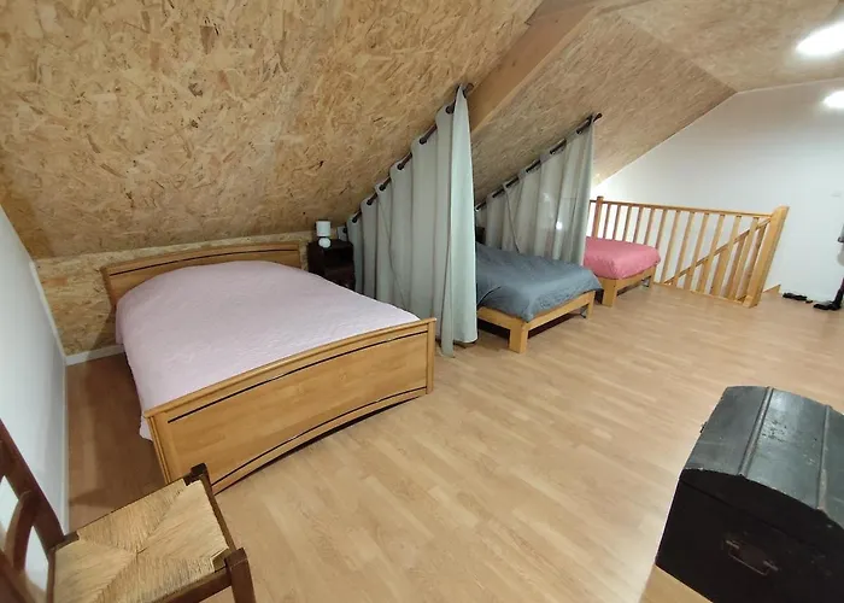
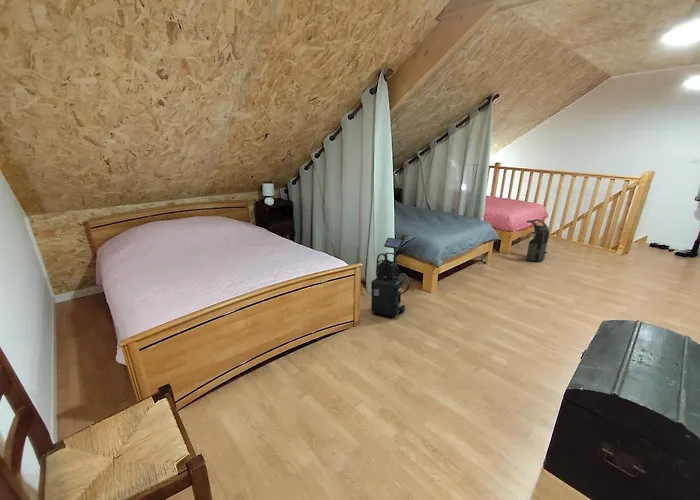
+ vacuum cleaner (390, 274)
+ backpack (538, 240)
